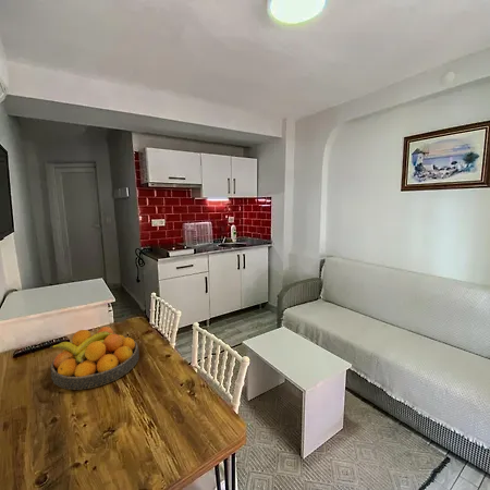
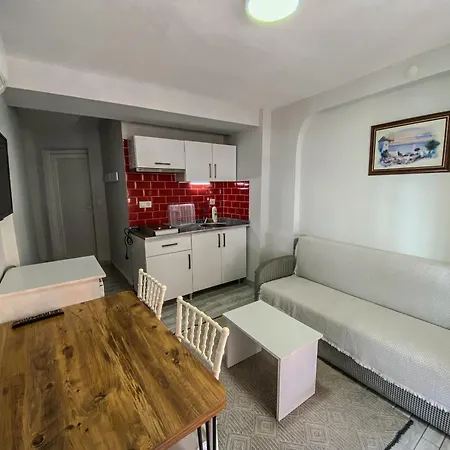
- fruit bowl (96, 348)
